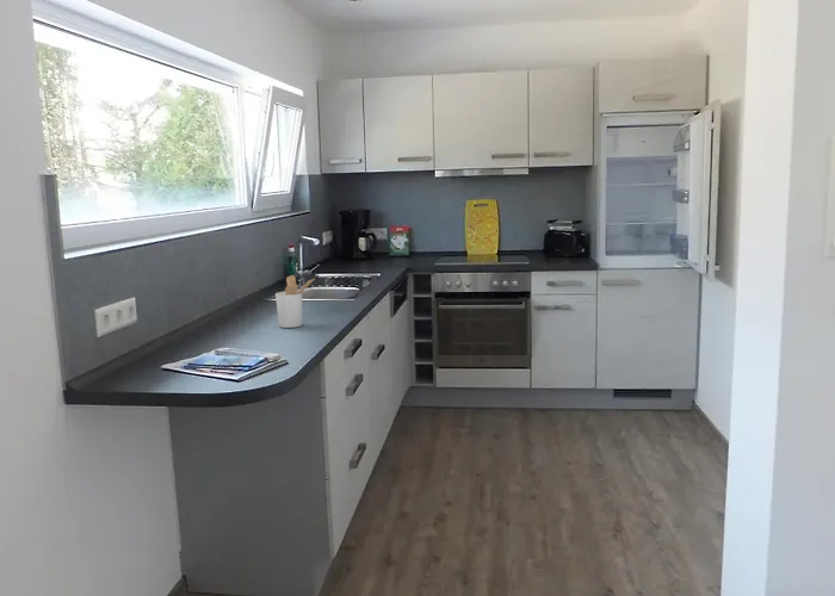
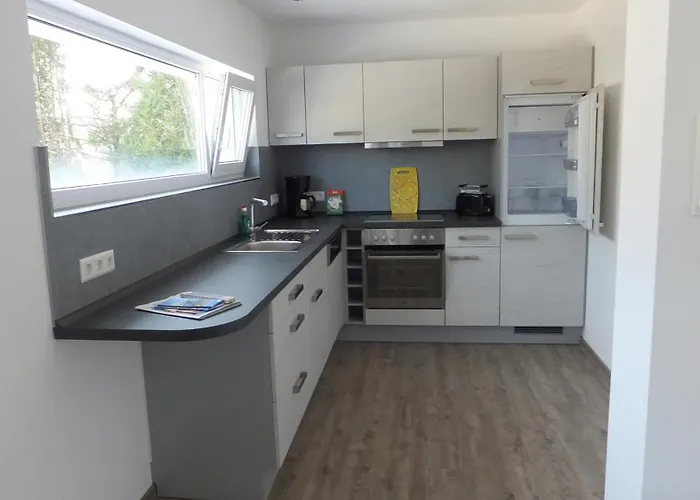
- utensil holder (296, 300)
